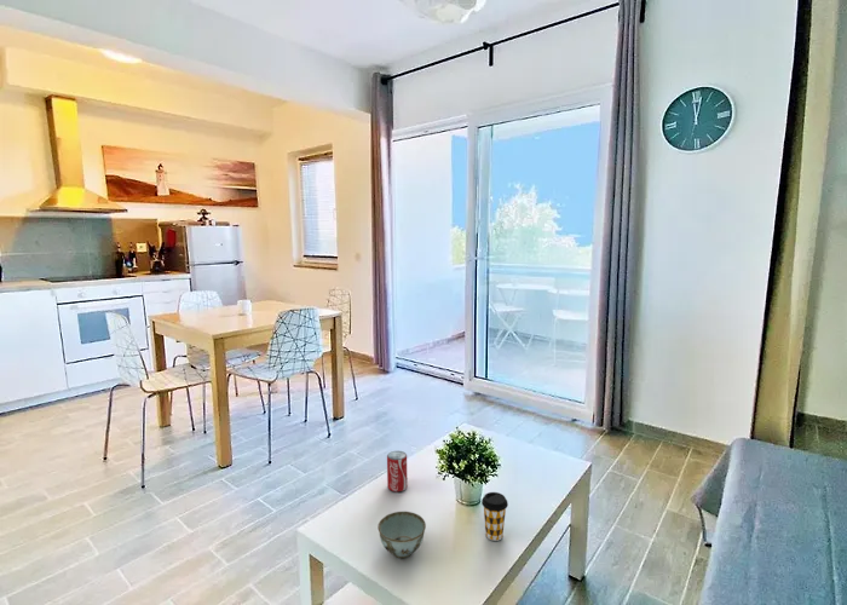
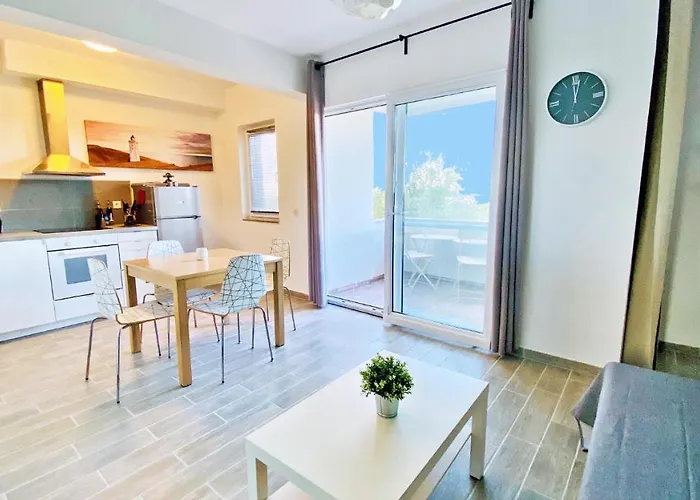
- coffee cup (494, 517)
- beverage can (397, 471)
- bowl (402, 537)
